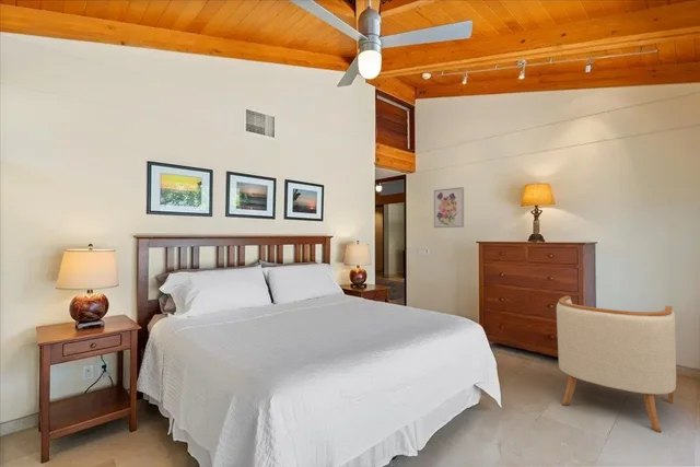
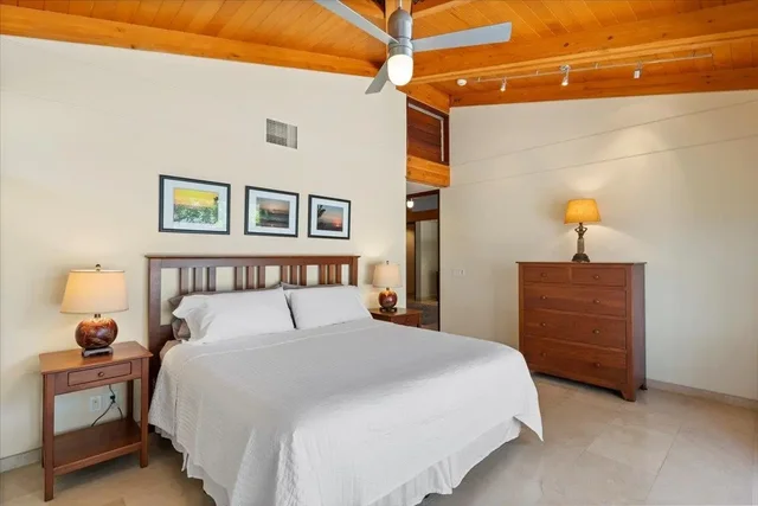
- wall art (448, 208)
- chair (612, 353)
